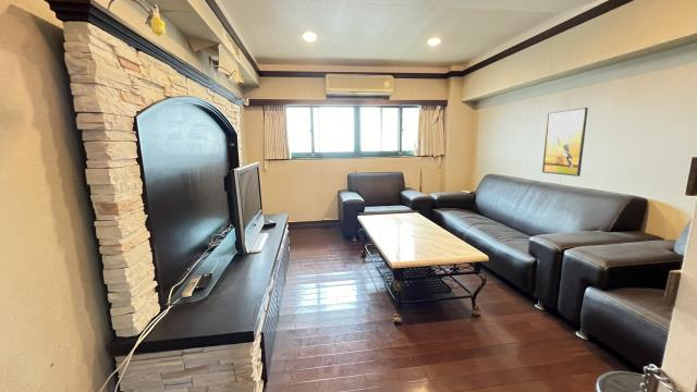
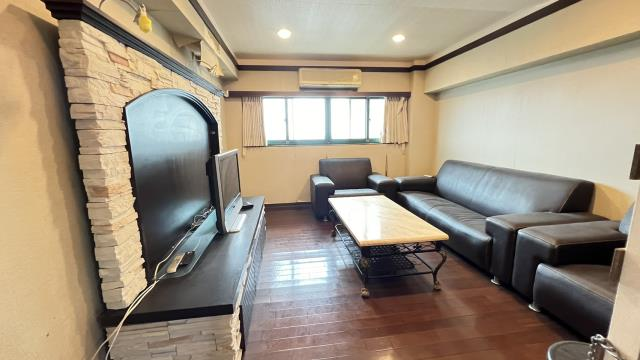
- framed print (562, 143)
